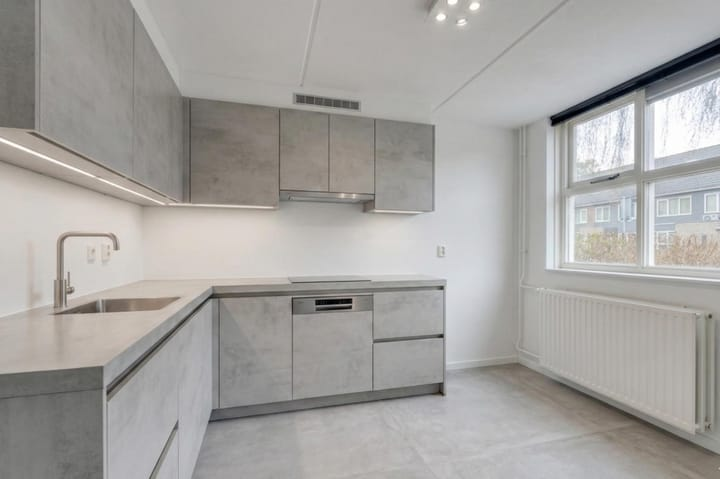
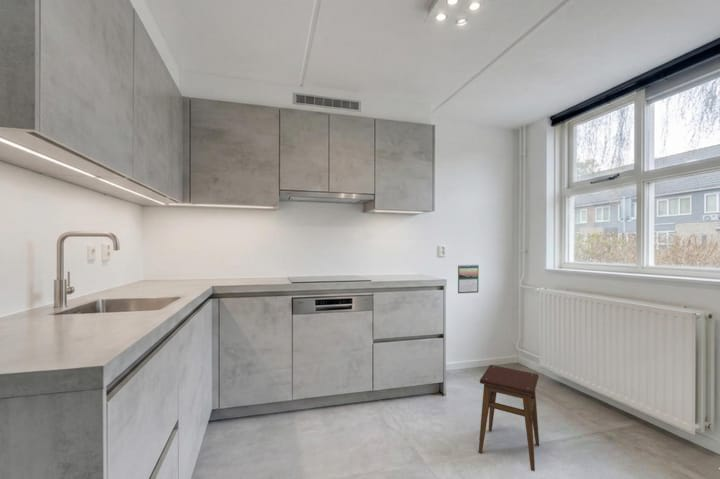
+ calendar (468, 278)
+ stool (509, 412)
